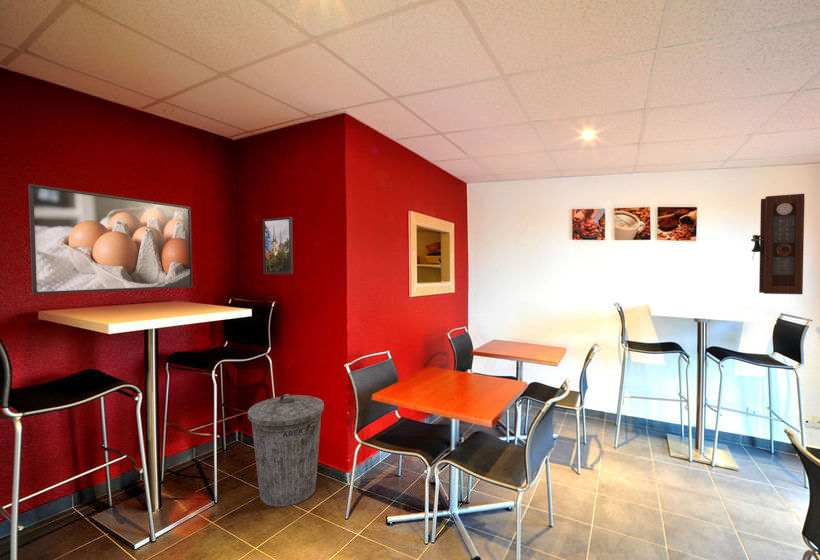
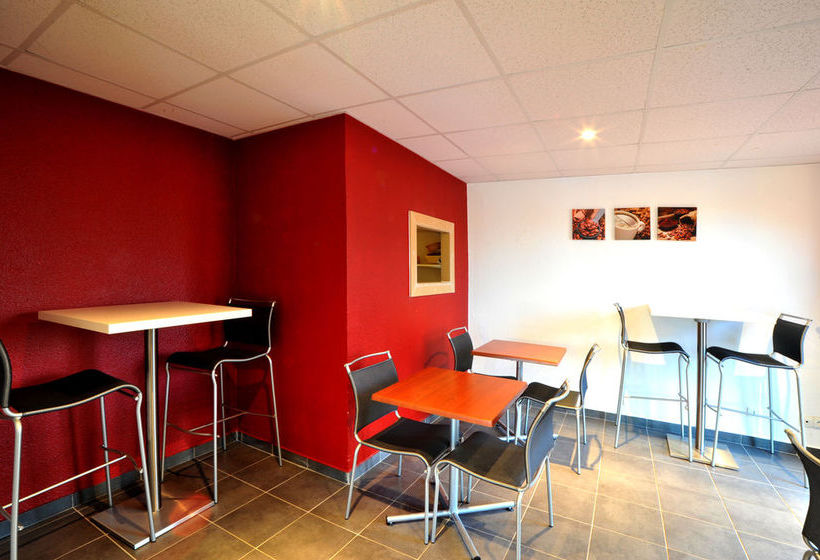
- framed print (123, 244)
- pendulum clock (775, 245)
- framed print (277, 246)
- trash can (287, 442)
